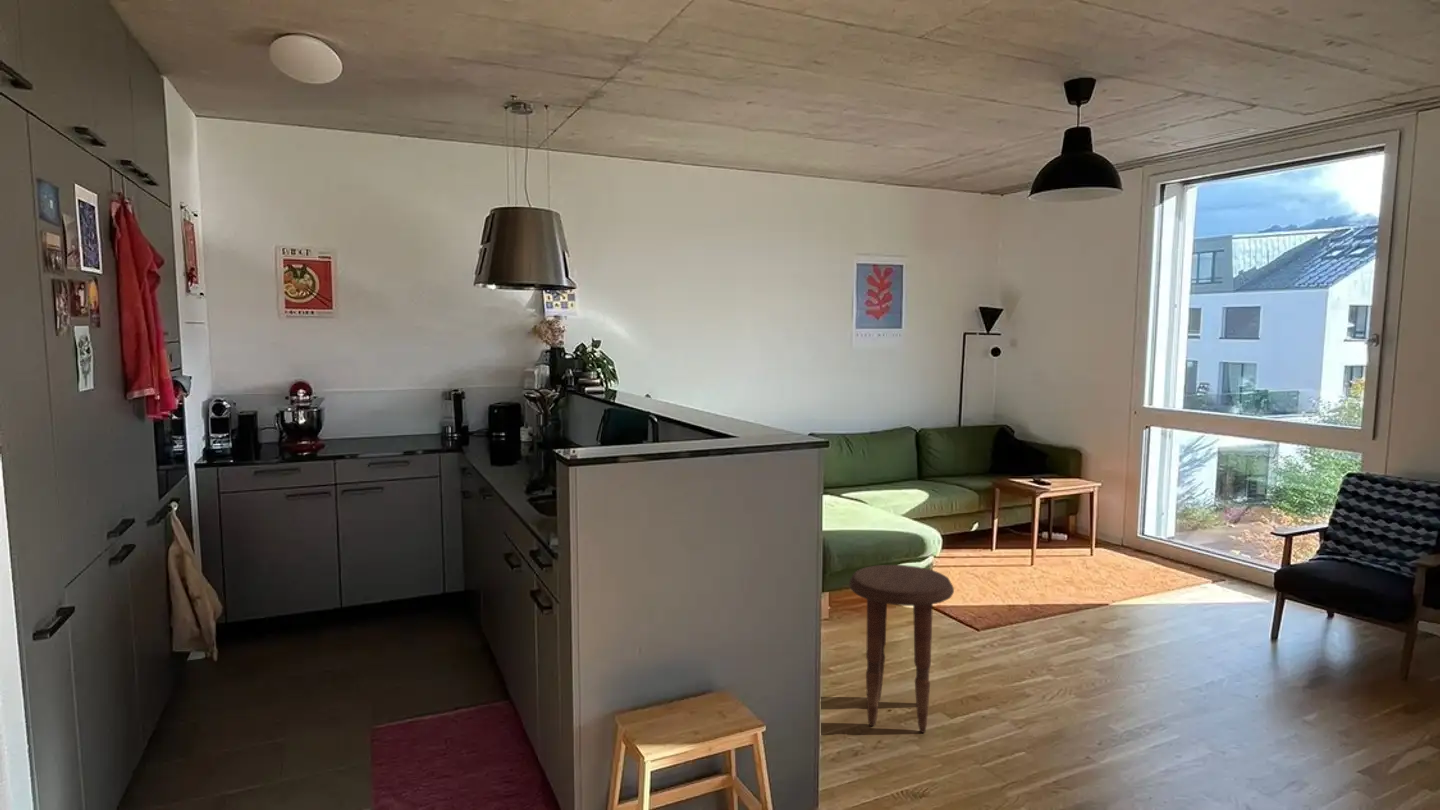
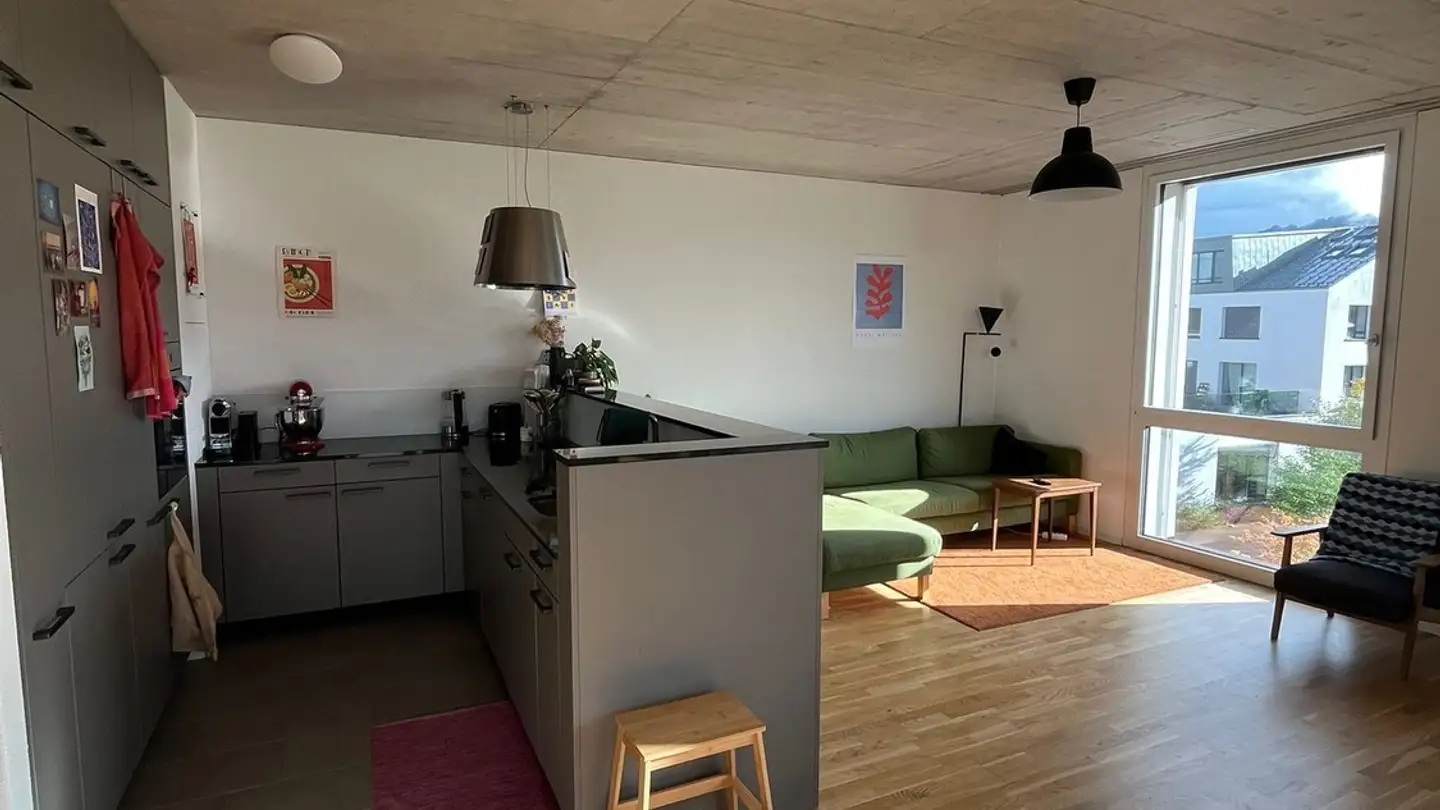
- side table (885, 643)
